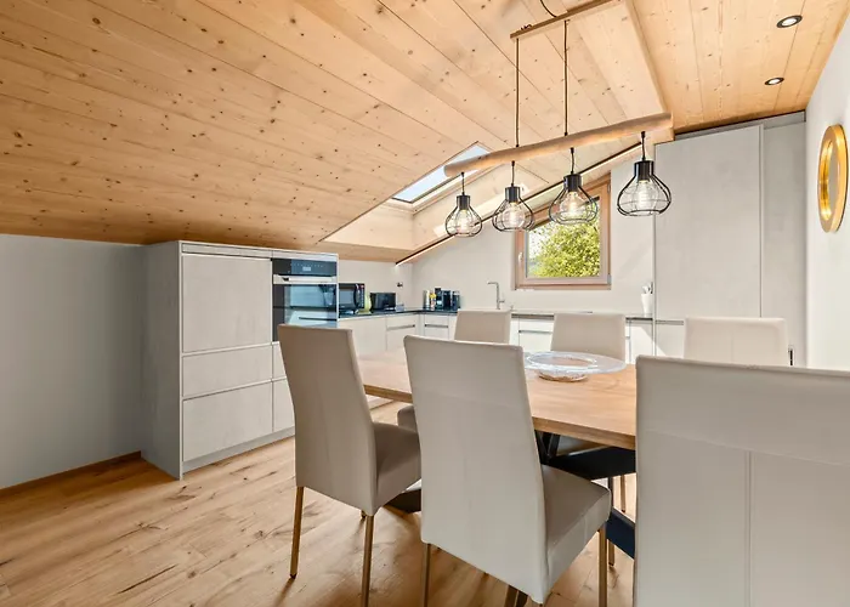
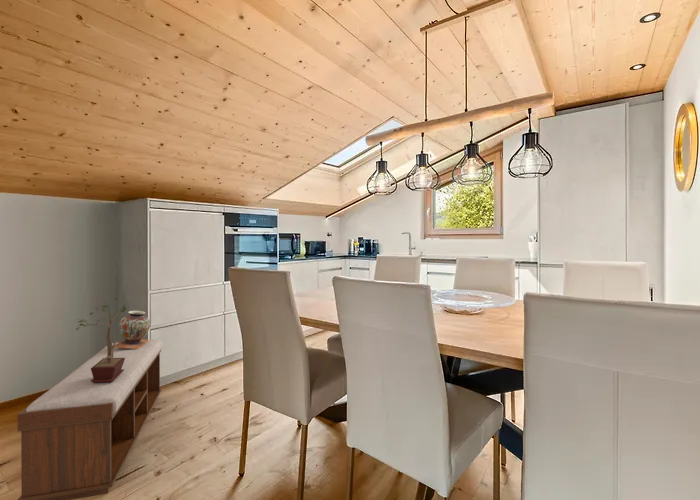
+ decorative vase (131, 329)
+ bench (111, 400)
+ potted plant (106, 337)
